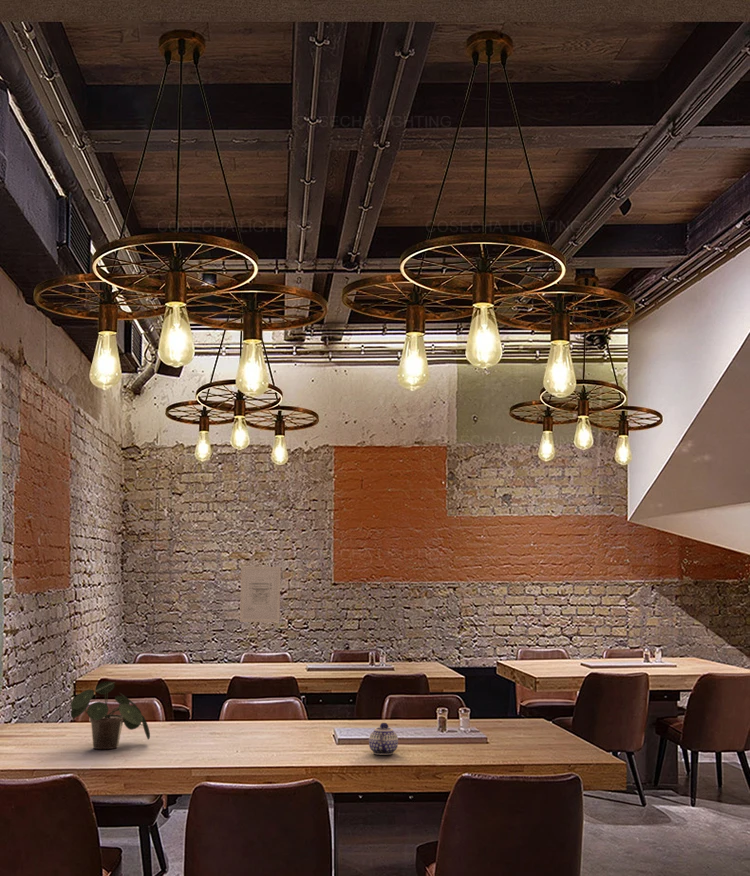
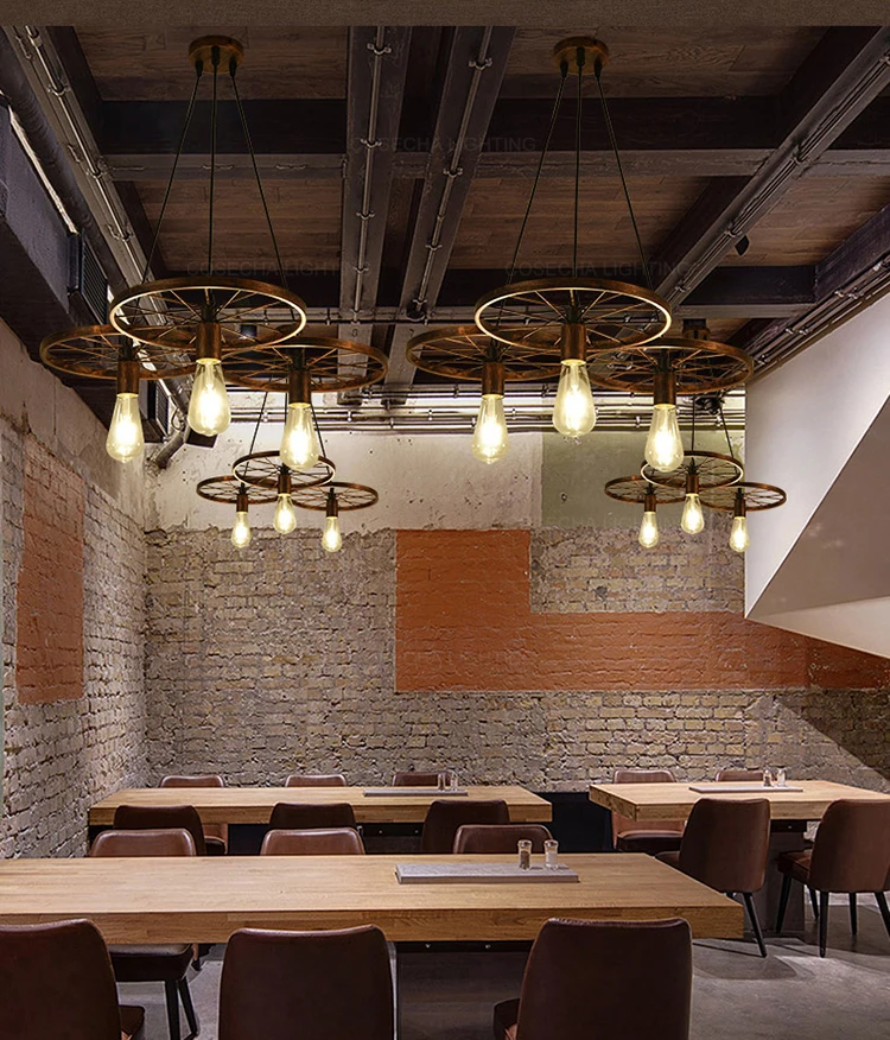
- teapot (383, 738)
- wall art (260, 594)
- potted plant (110, 714)
